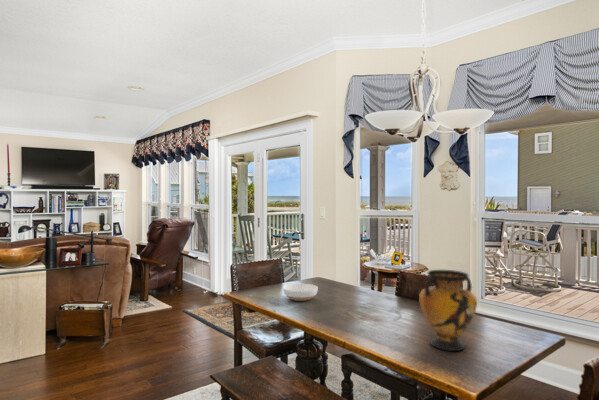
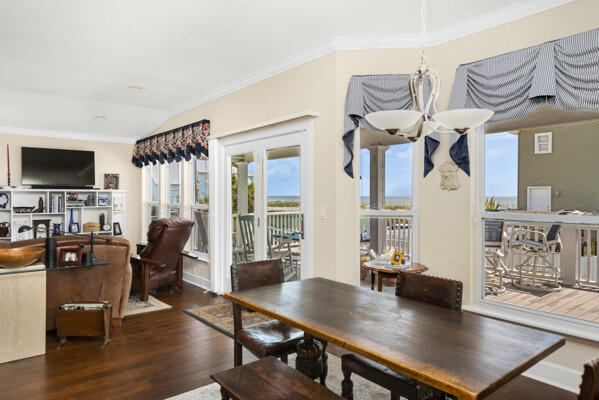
- bowl (300, 292)
- vase (447, 309)
